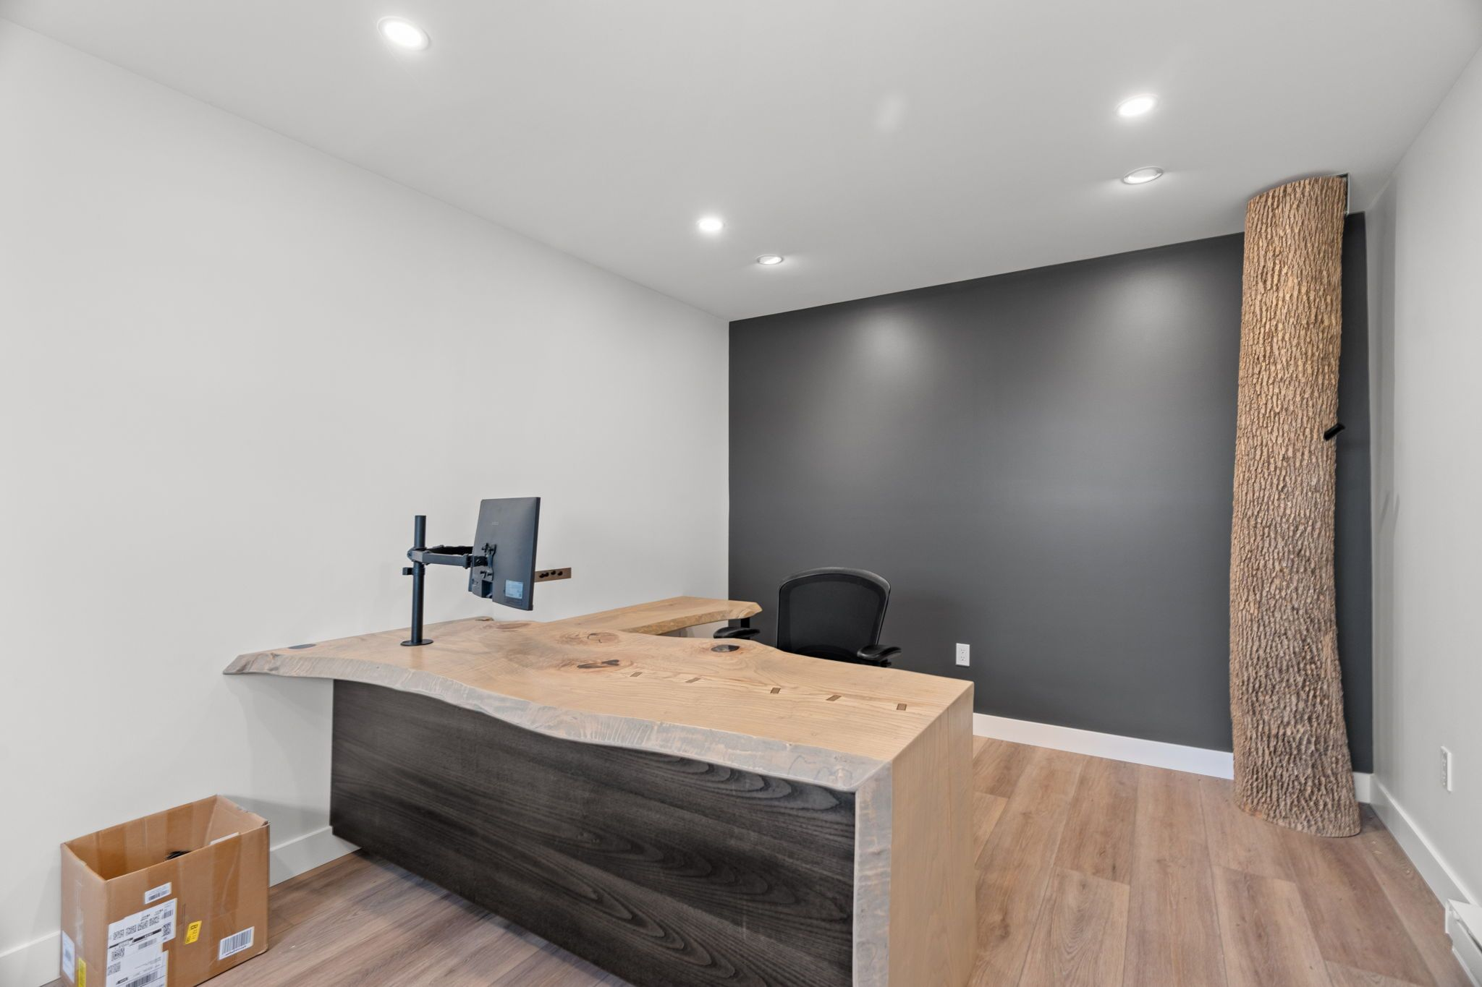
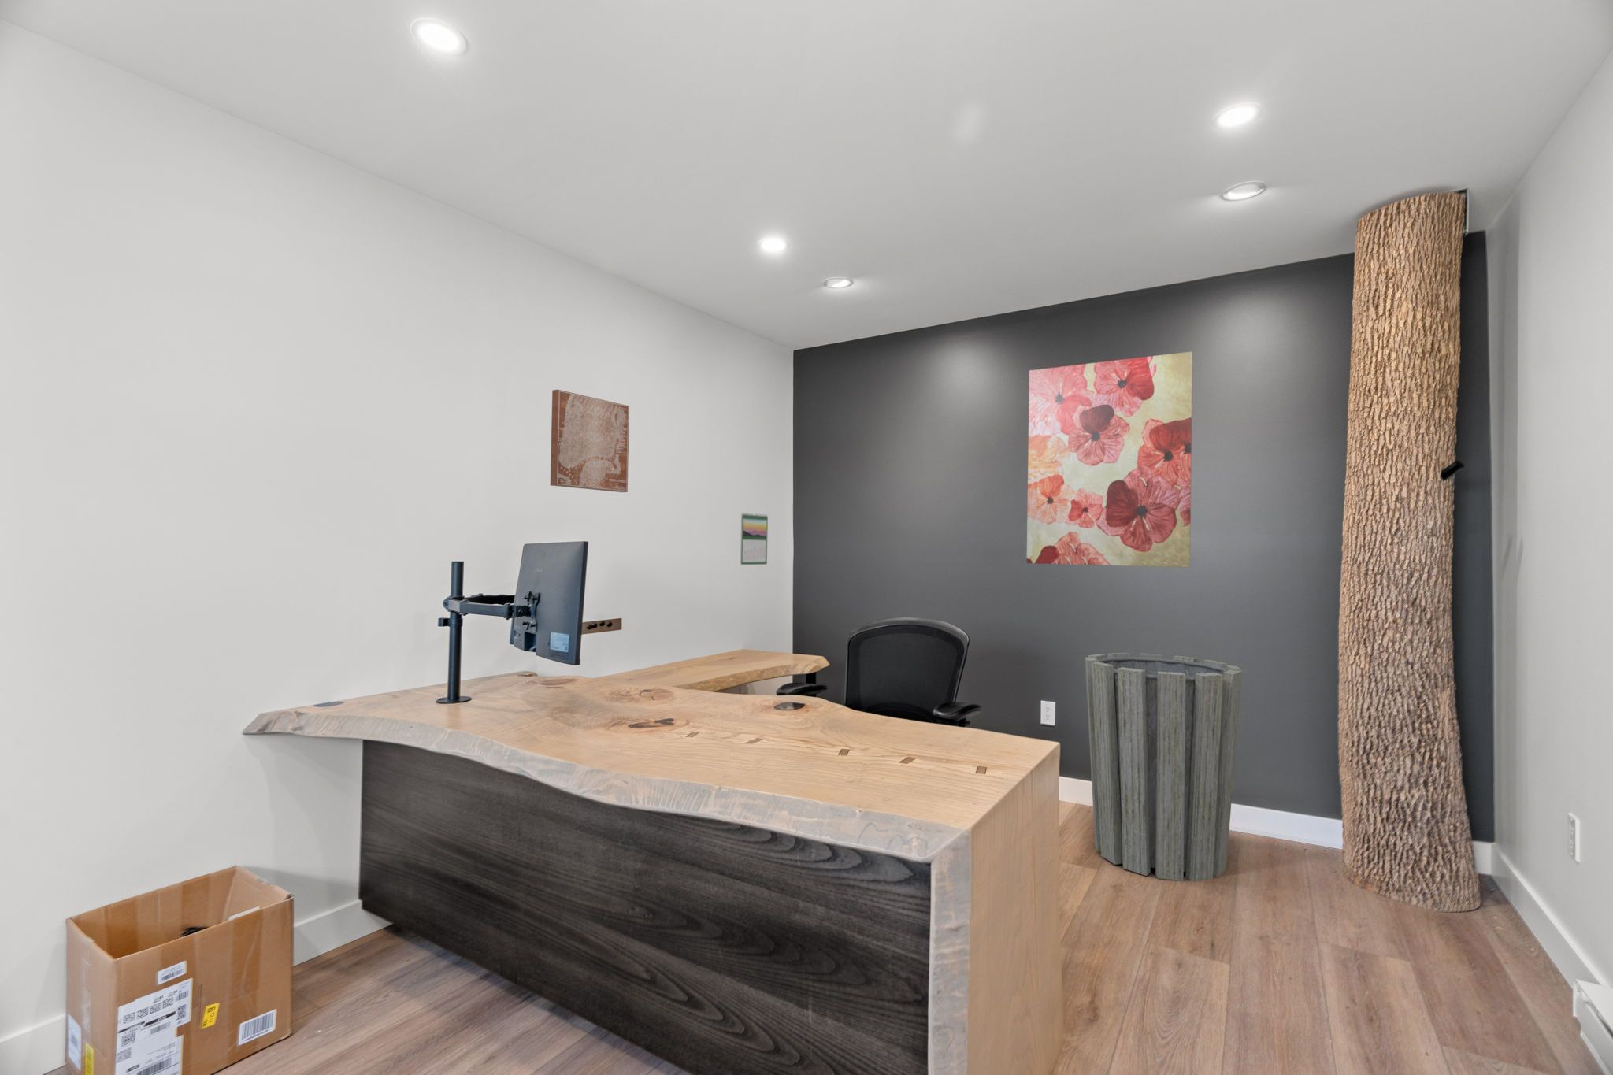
+ calendar (753, 538)
+ trash can (1158, 758)
+ wall art (591, 444)
+ wall art (1105, 463)
